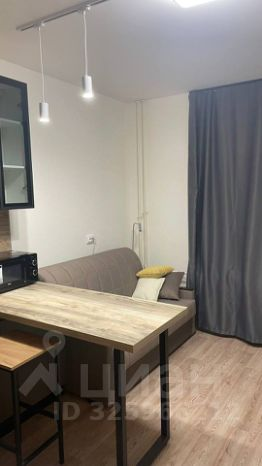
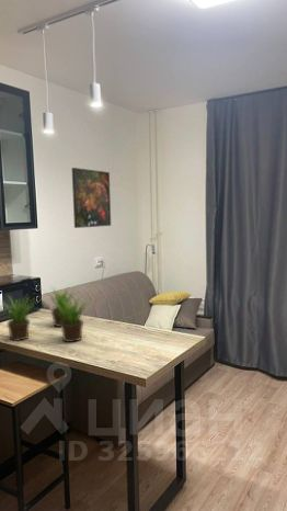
+ plant (54, 309)
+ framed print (92, 198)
